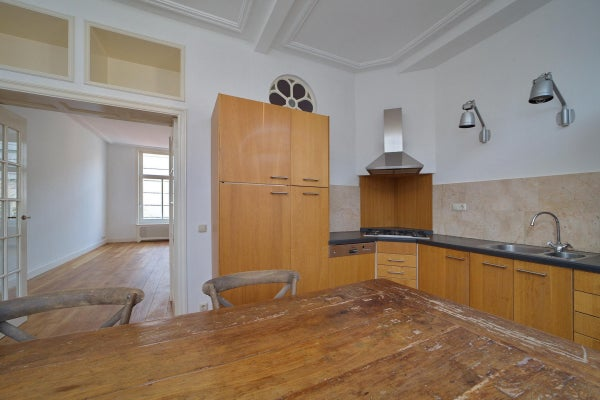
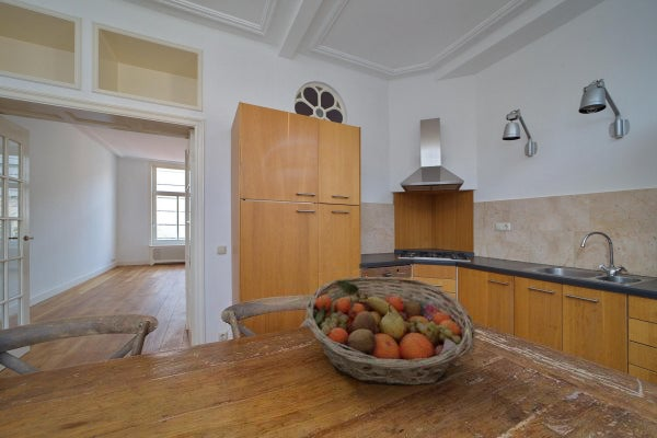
+ fruit basket (384, 322)
